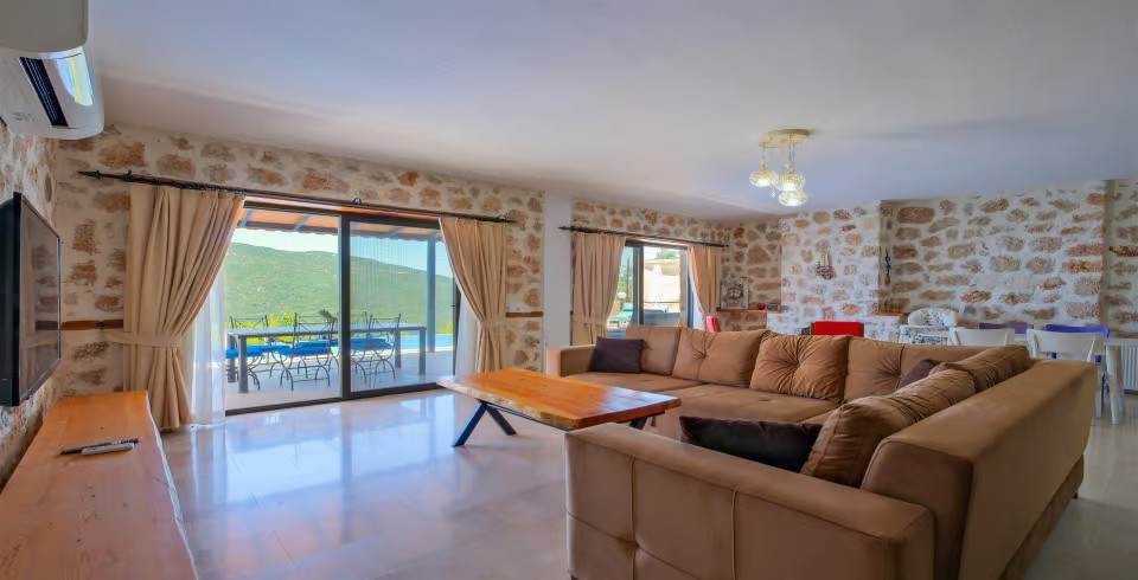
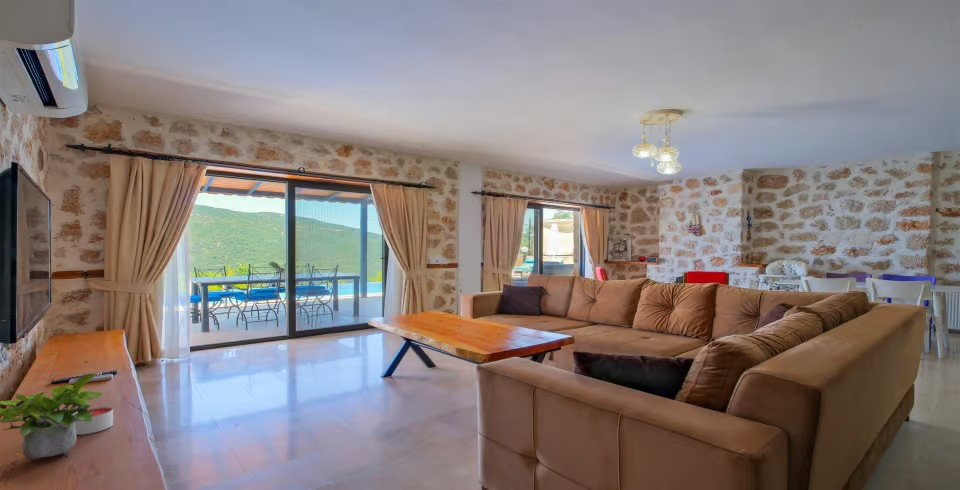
+ potted plant (49, 420)
+ candle (92, 419)
